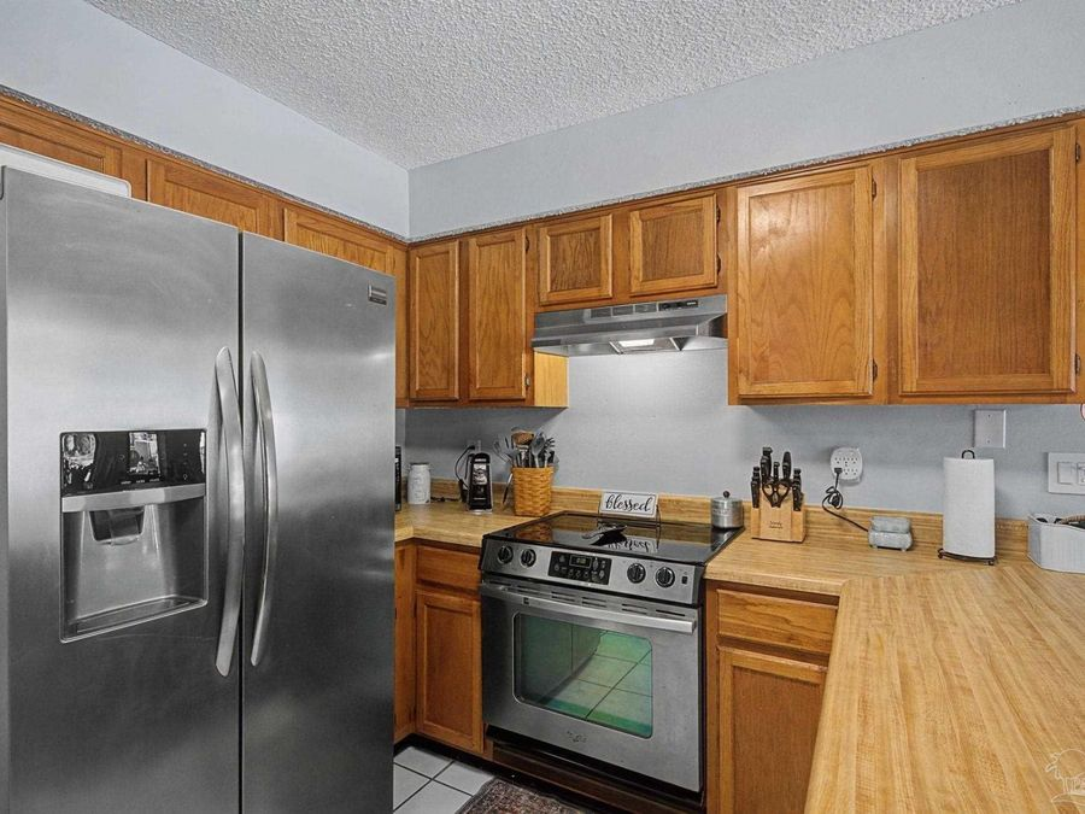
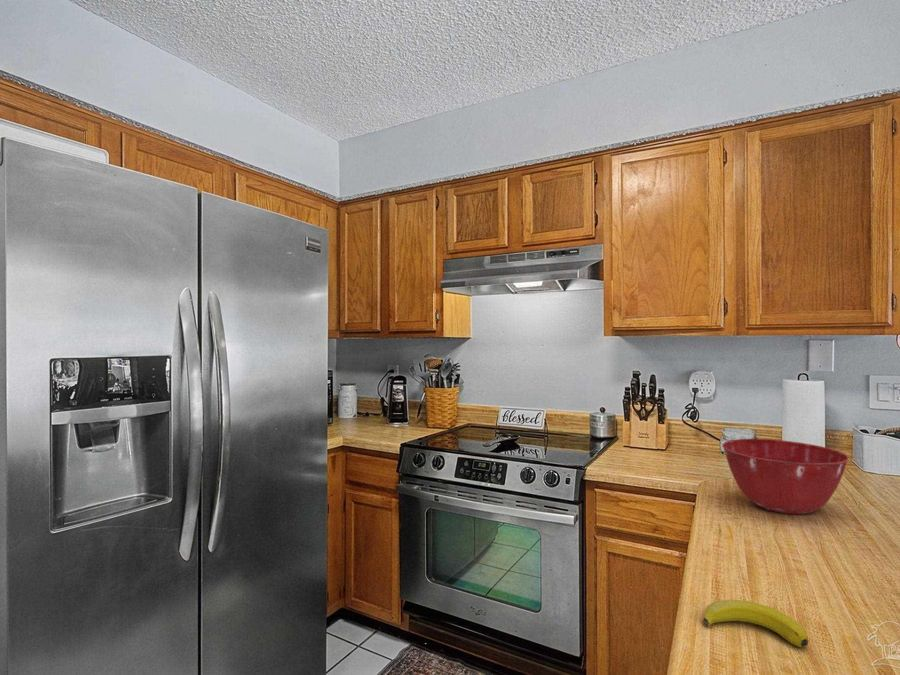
+ mixing bowl (782, 477)
+ banana (752, 619)
